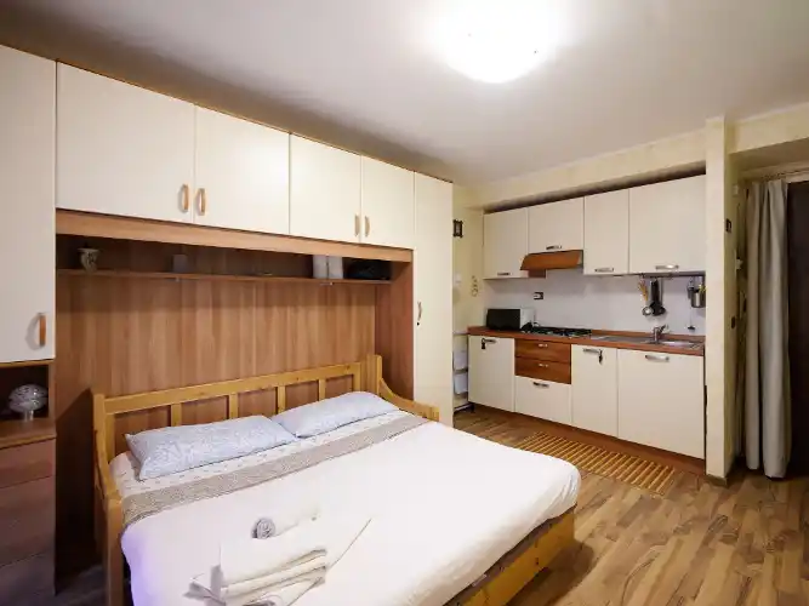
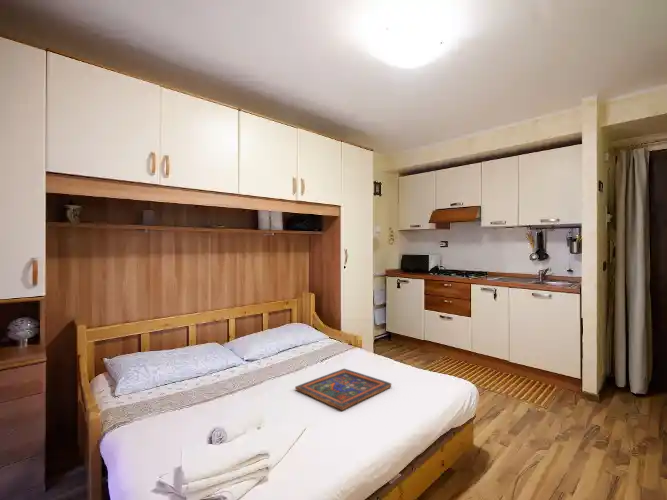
+ painted panel (343, 386)
